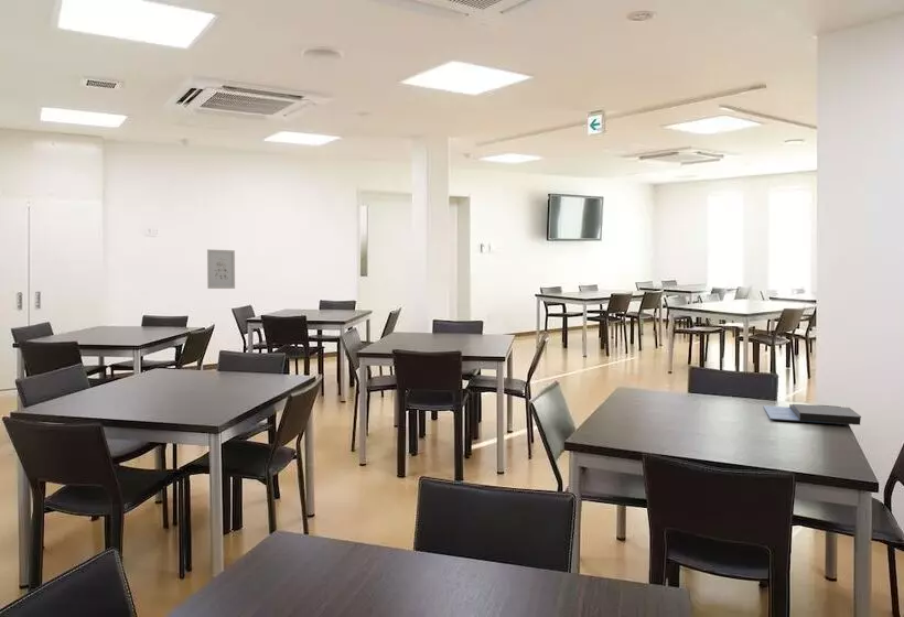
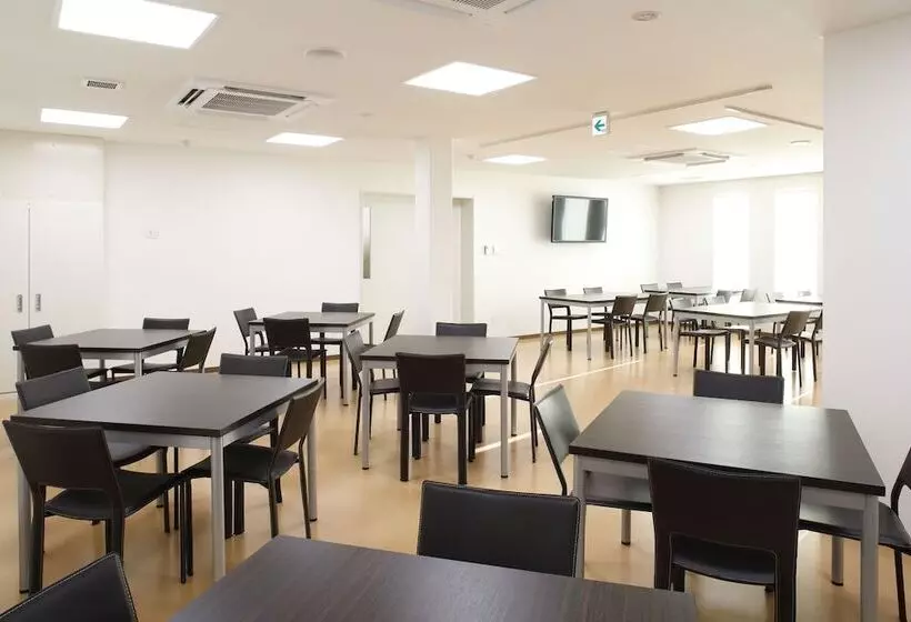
- notebook (808, 411)
- wall art (220, 269)
